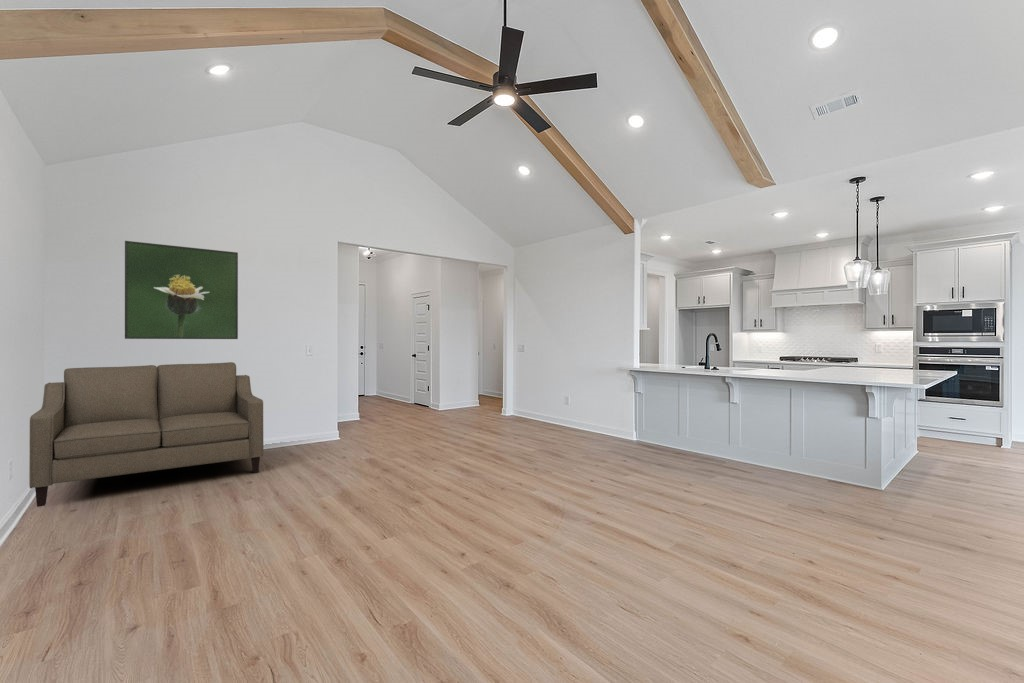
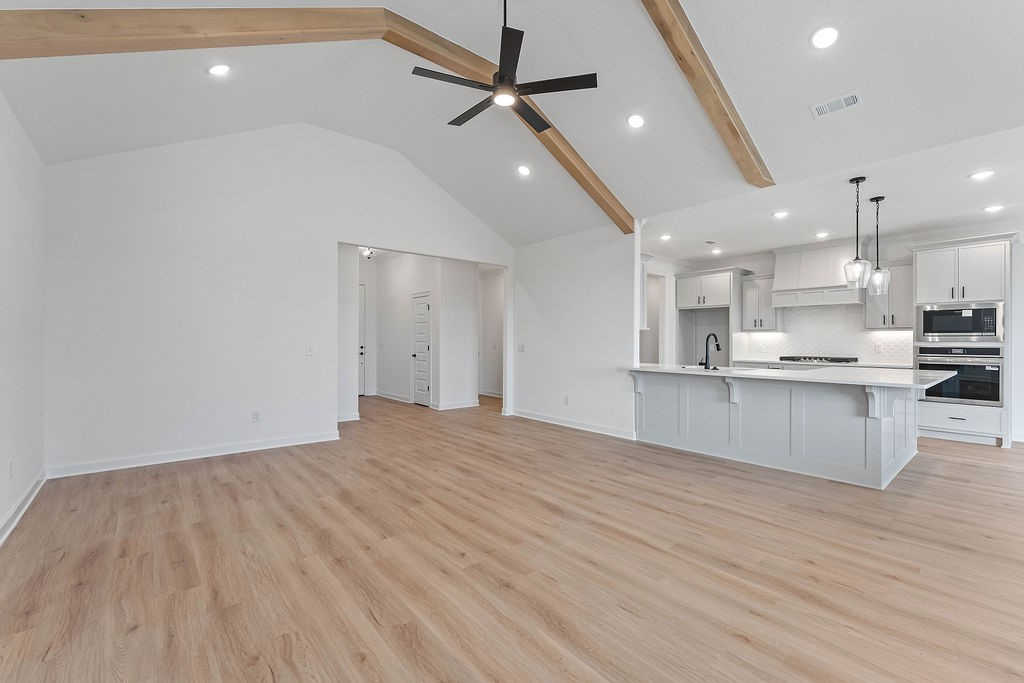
- sofa (159, 420)
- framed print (184, 293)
